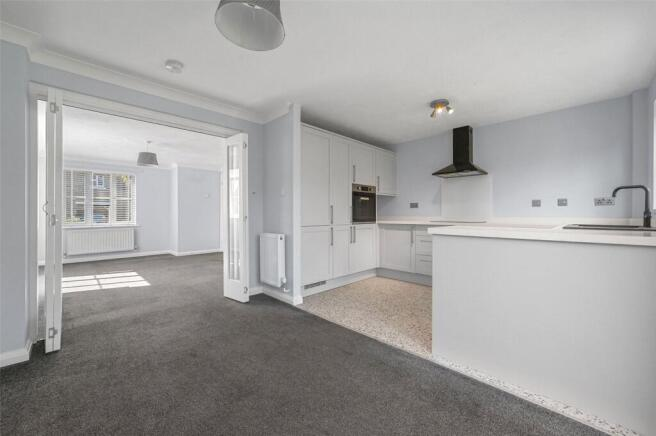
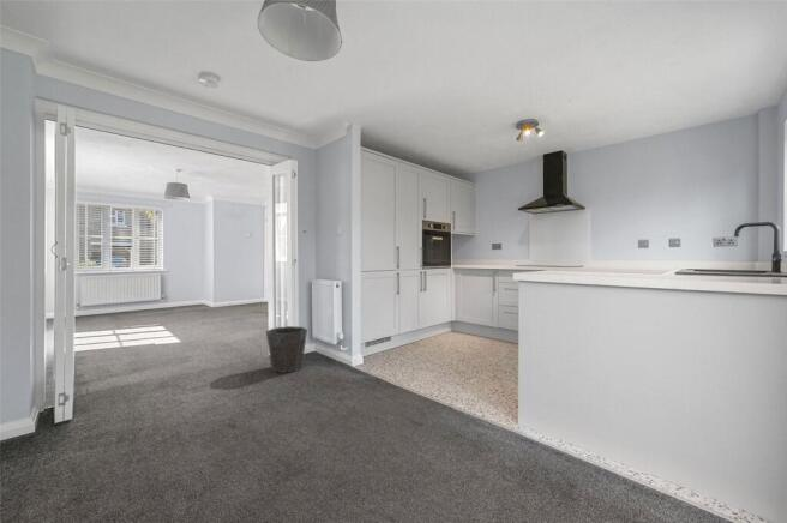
+ waste bin (287, 349)
